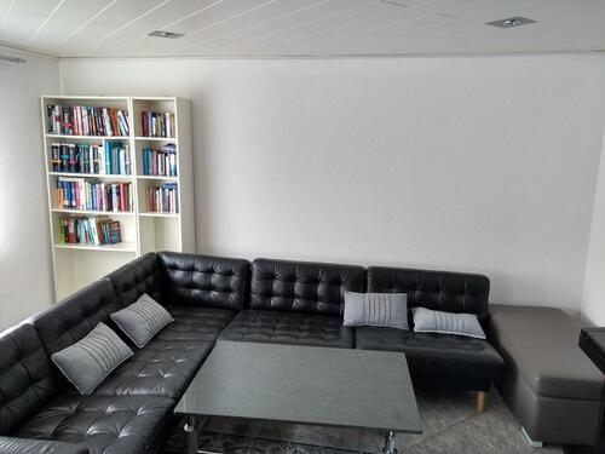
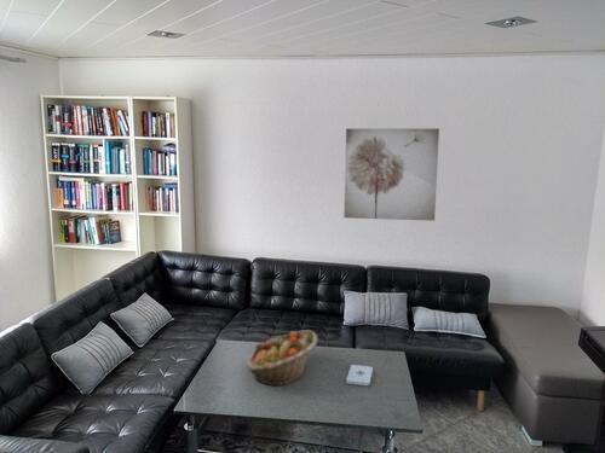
+ wall art (390, 174)
+ fruit basket (282, 355)
+ notepad (359, 374)
